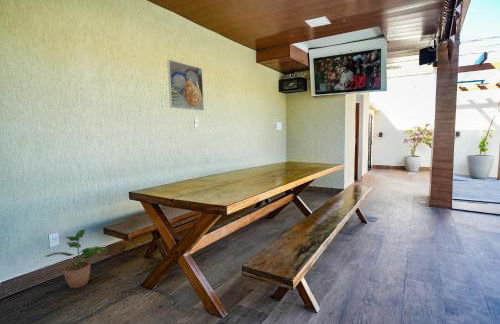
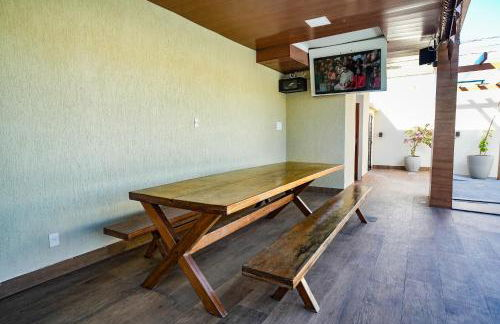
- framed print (186, 87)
- potted plant (77, 257)
